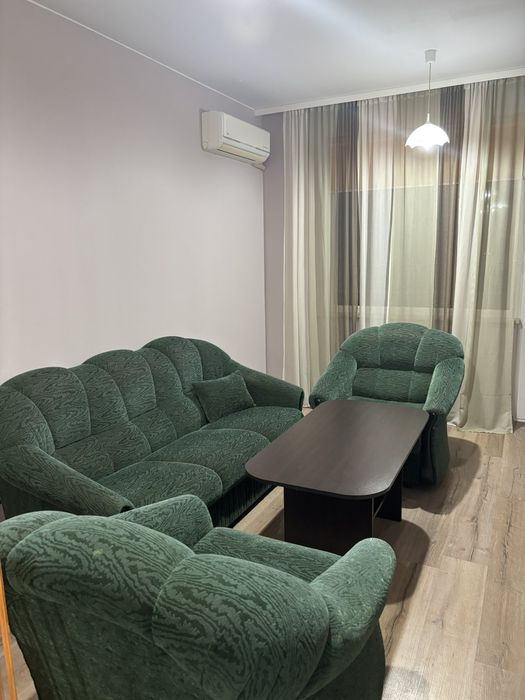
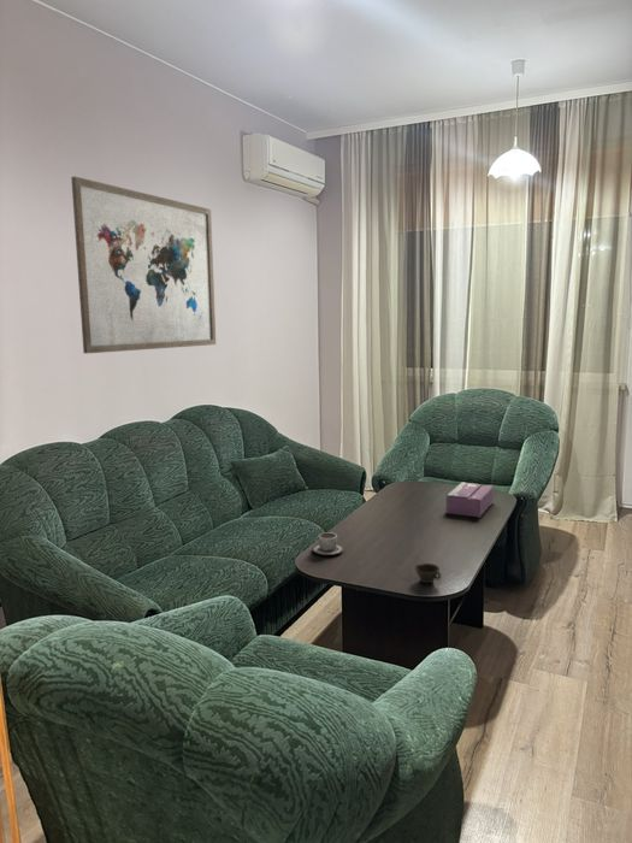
+ wall art (154, 272)
+ cup (427, 574)
+ tissue box (469, 499)
+ cup (327, 543)
